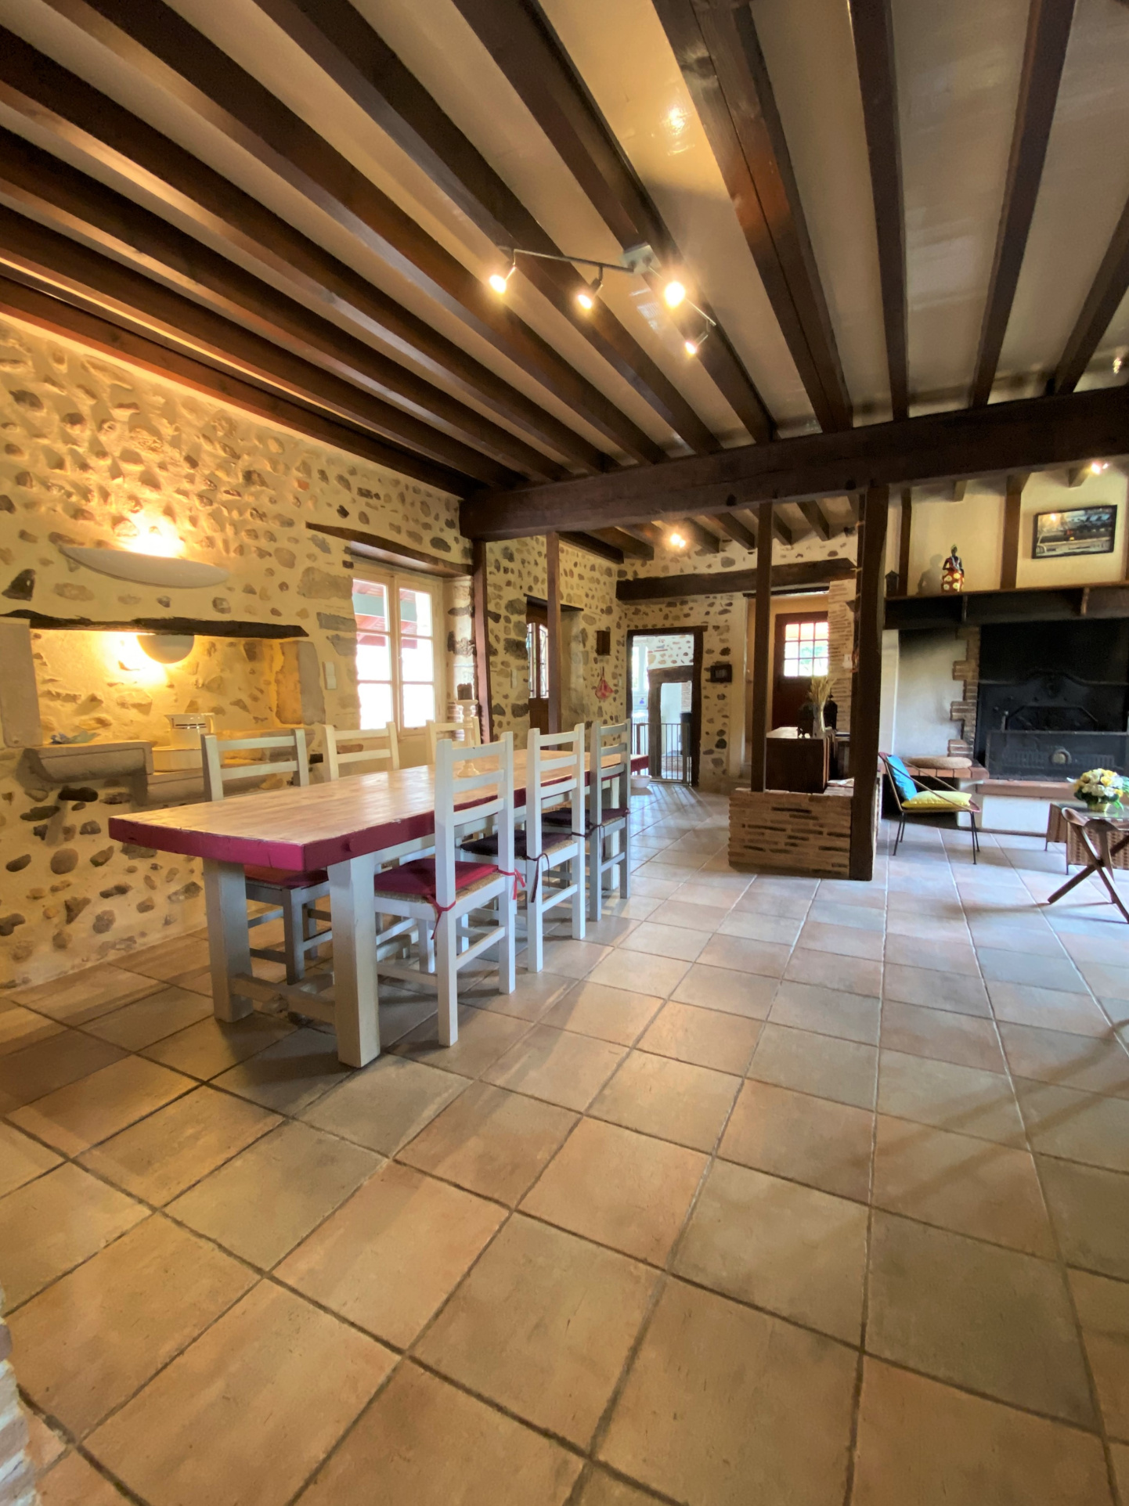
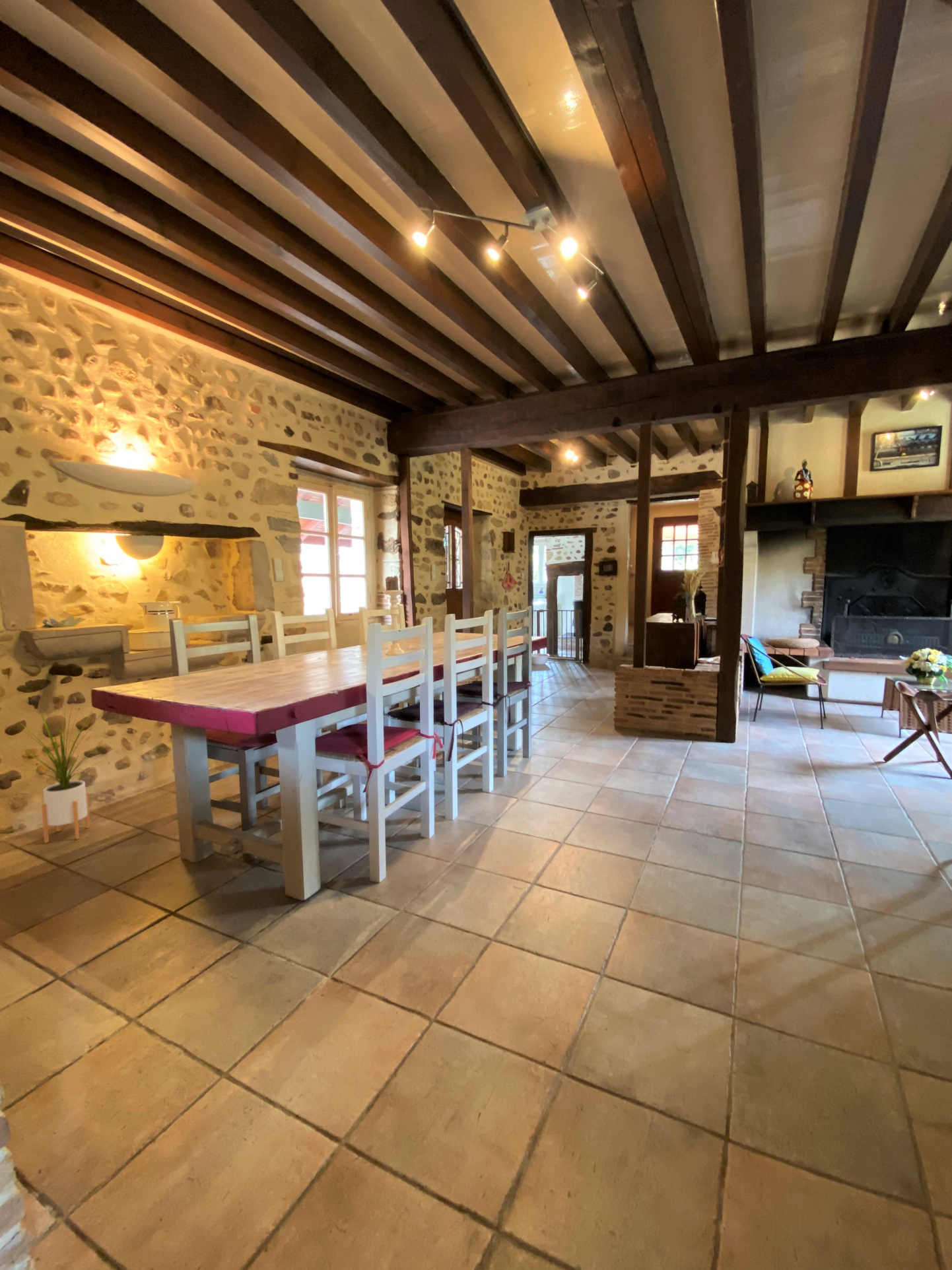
+ house plant (63, 770)
